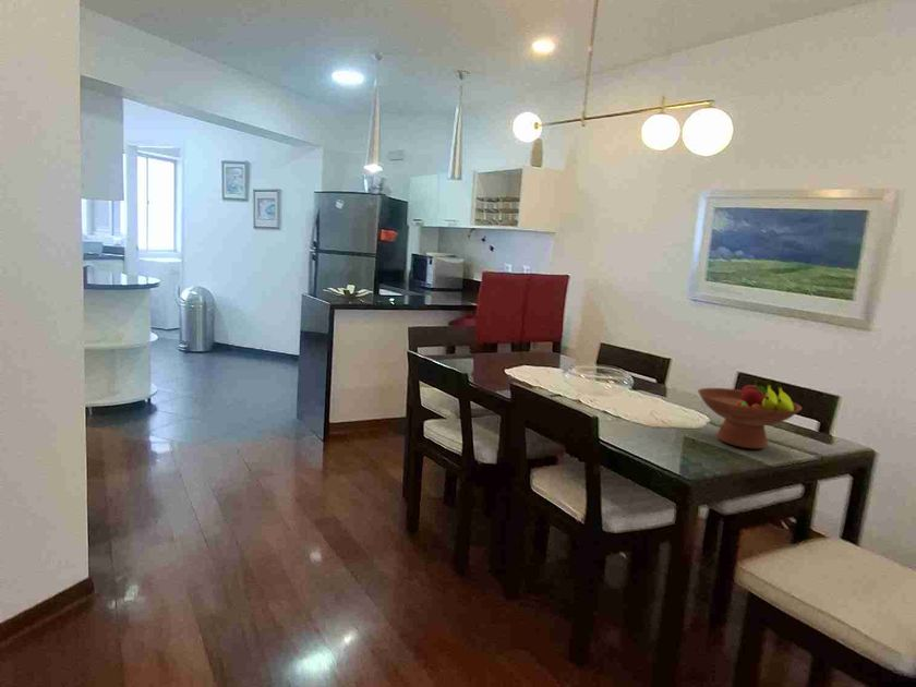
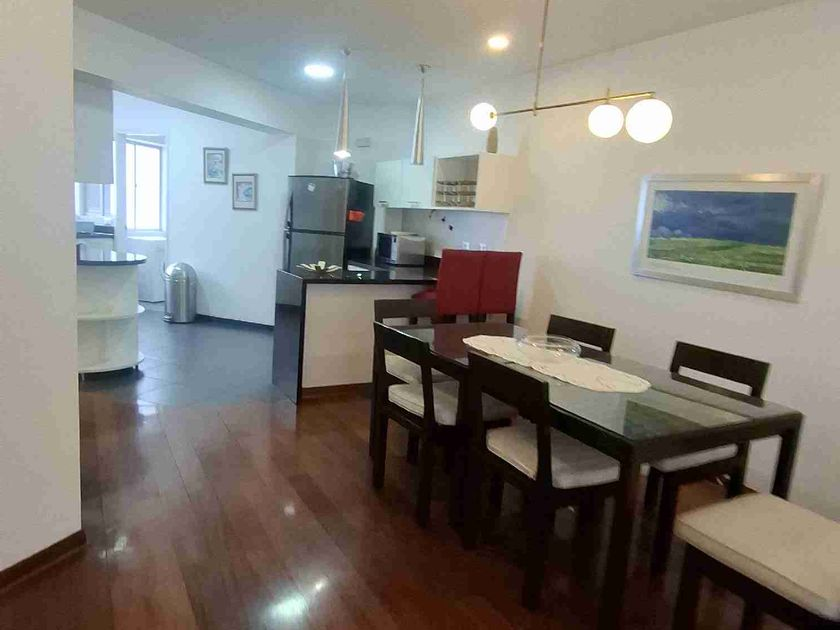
- fruit bowl (746, 411)
